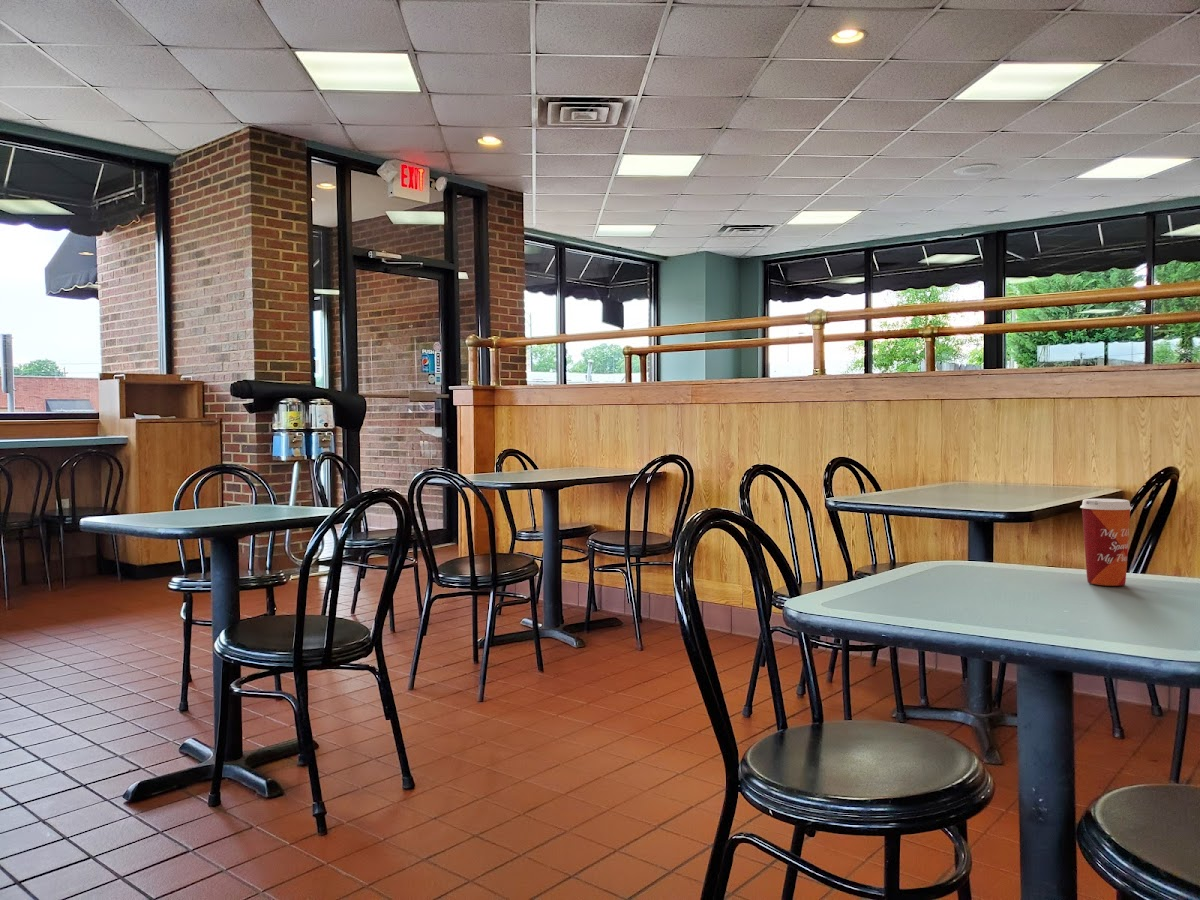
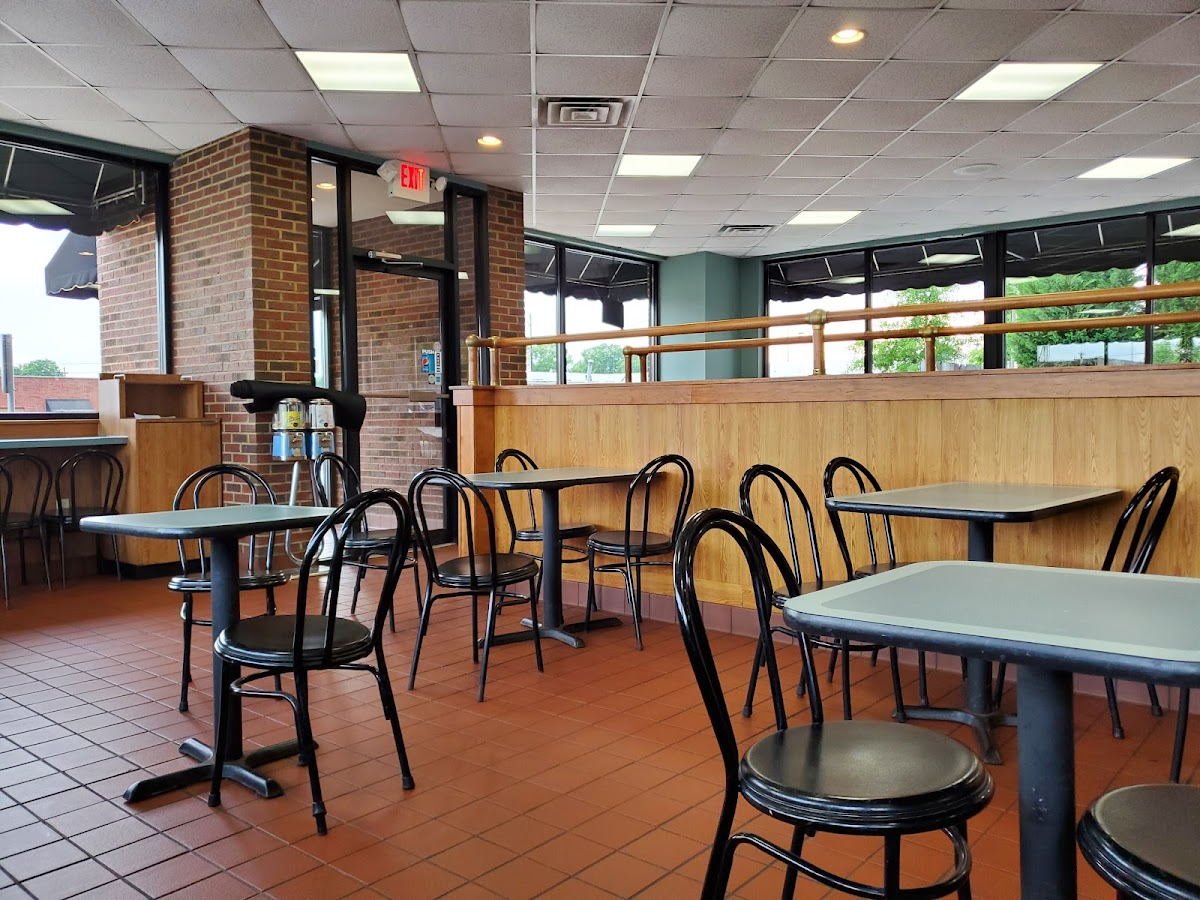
- paper cup (1106, 541)
